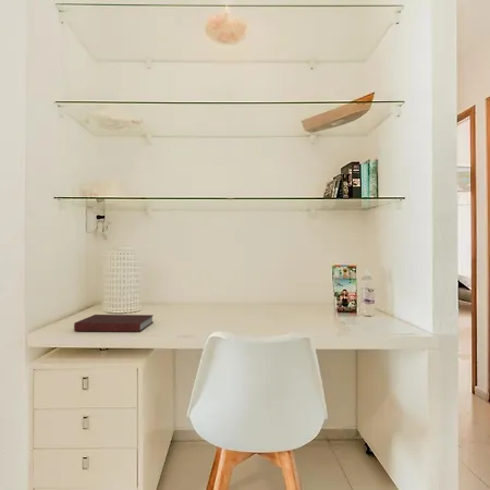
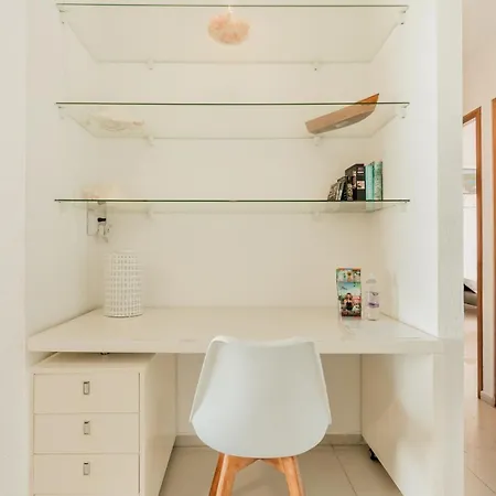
- notebook (115, 322)
